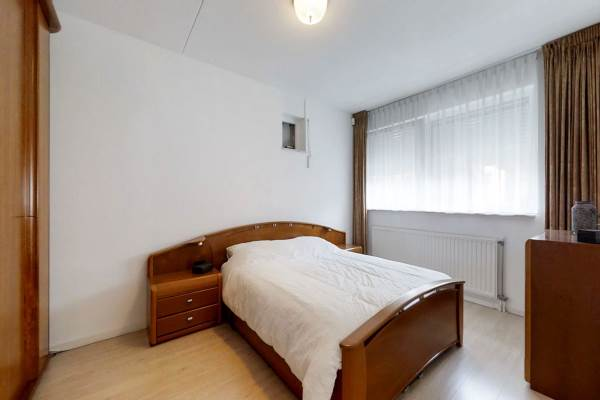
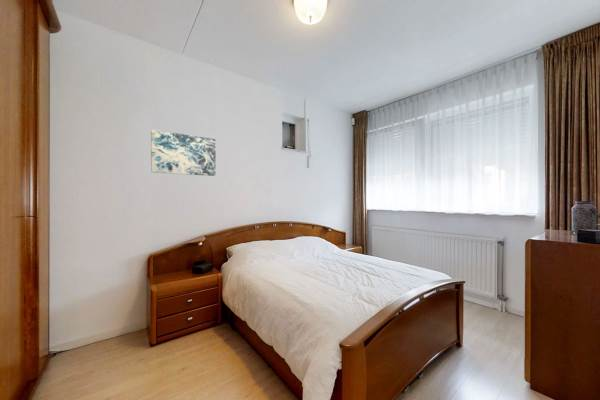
+ wall art (185, 154)
